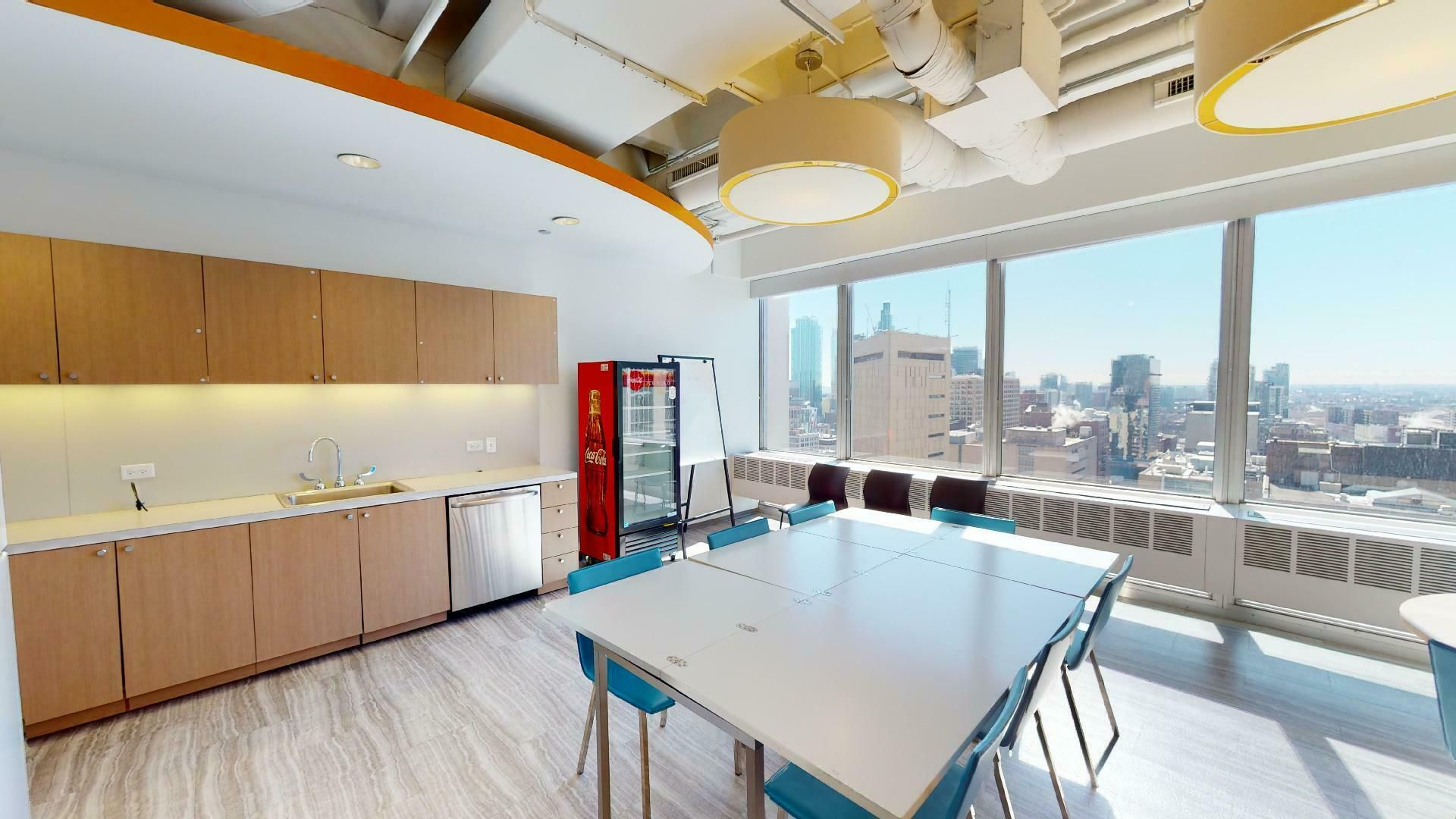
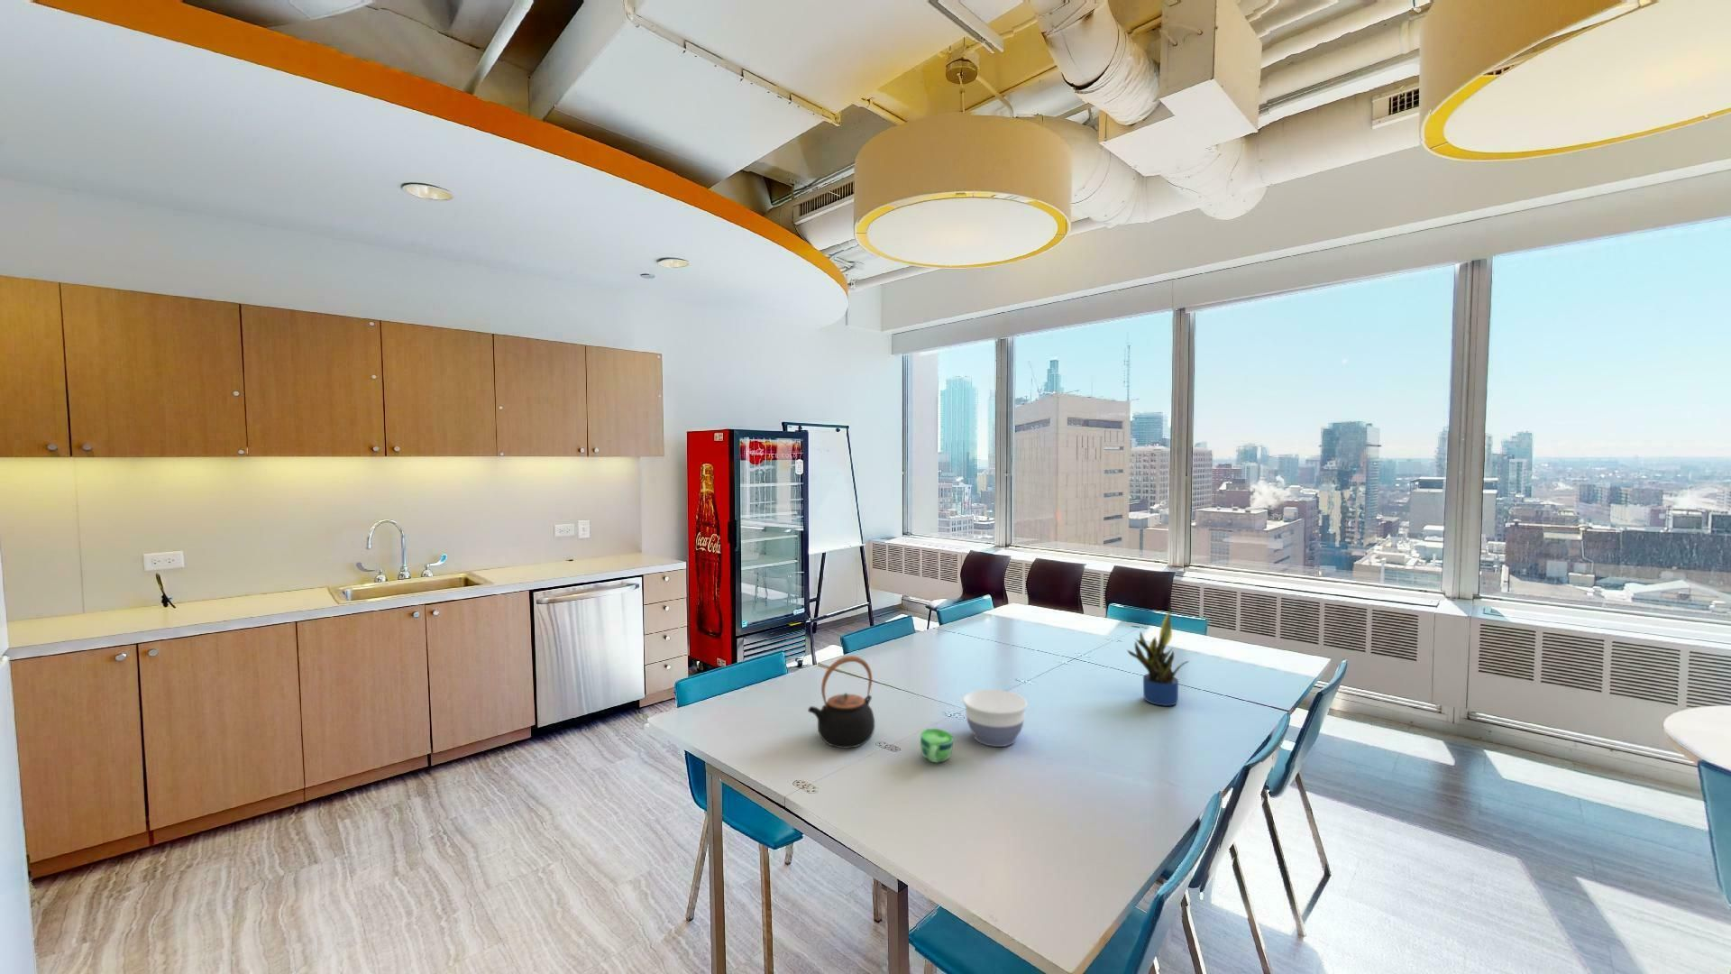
+ cup (937, 748)
+ potted plant (1157, 655)
+ teapot (842, 699)
+ bowl (994, 718)
